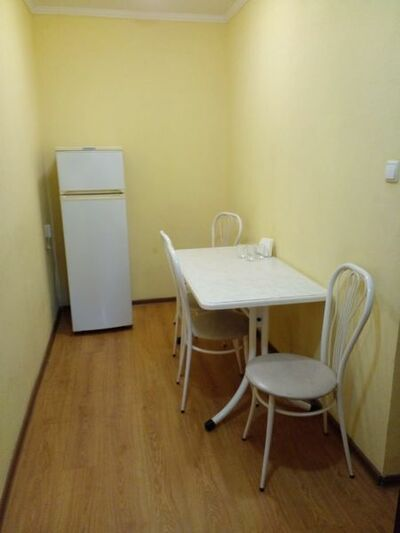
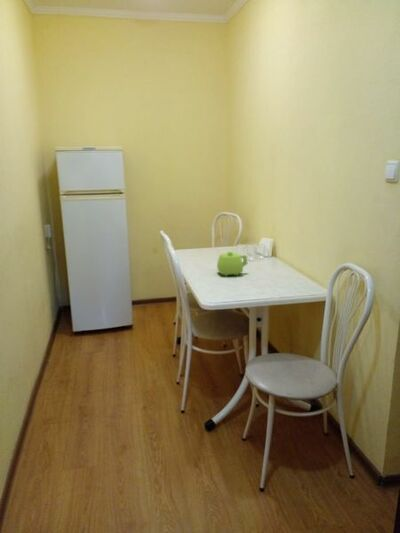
+ teapot (231, 261)
